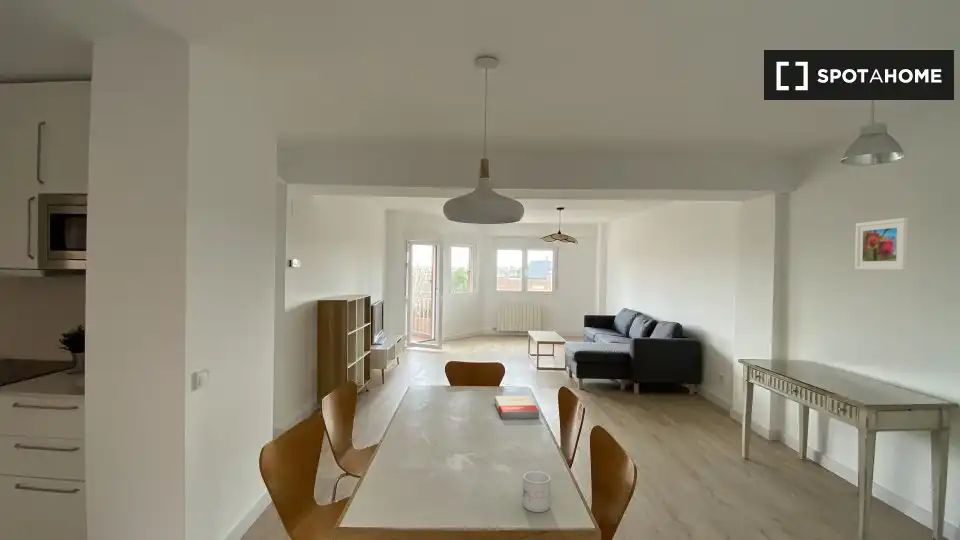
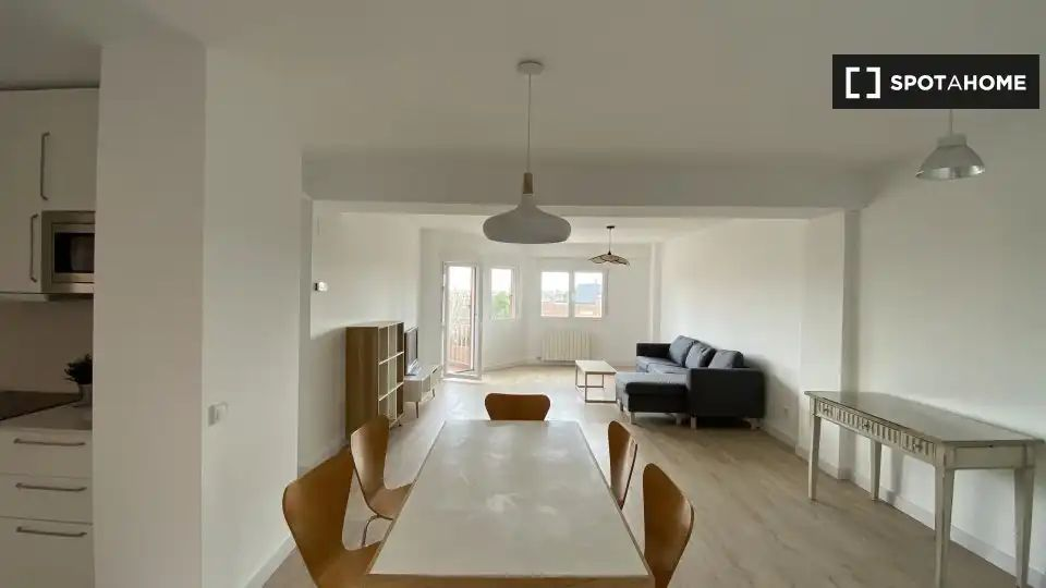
- mug (536, 488)
- book (515, 406)
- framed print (879, 245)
